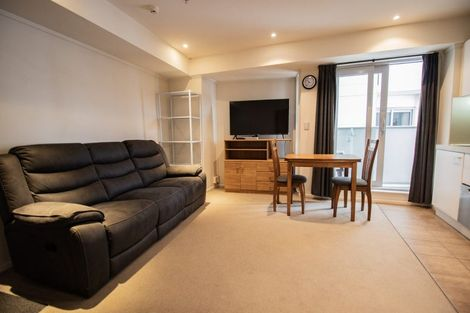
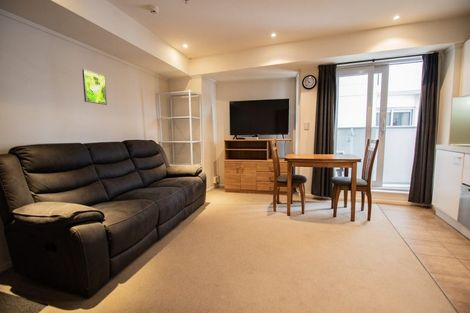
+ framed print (95, 88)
